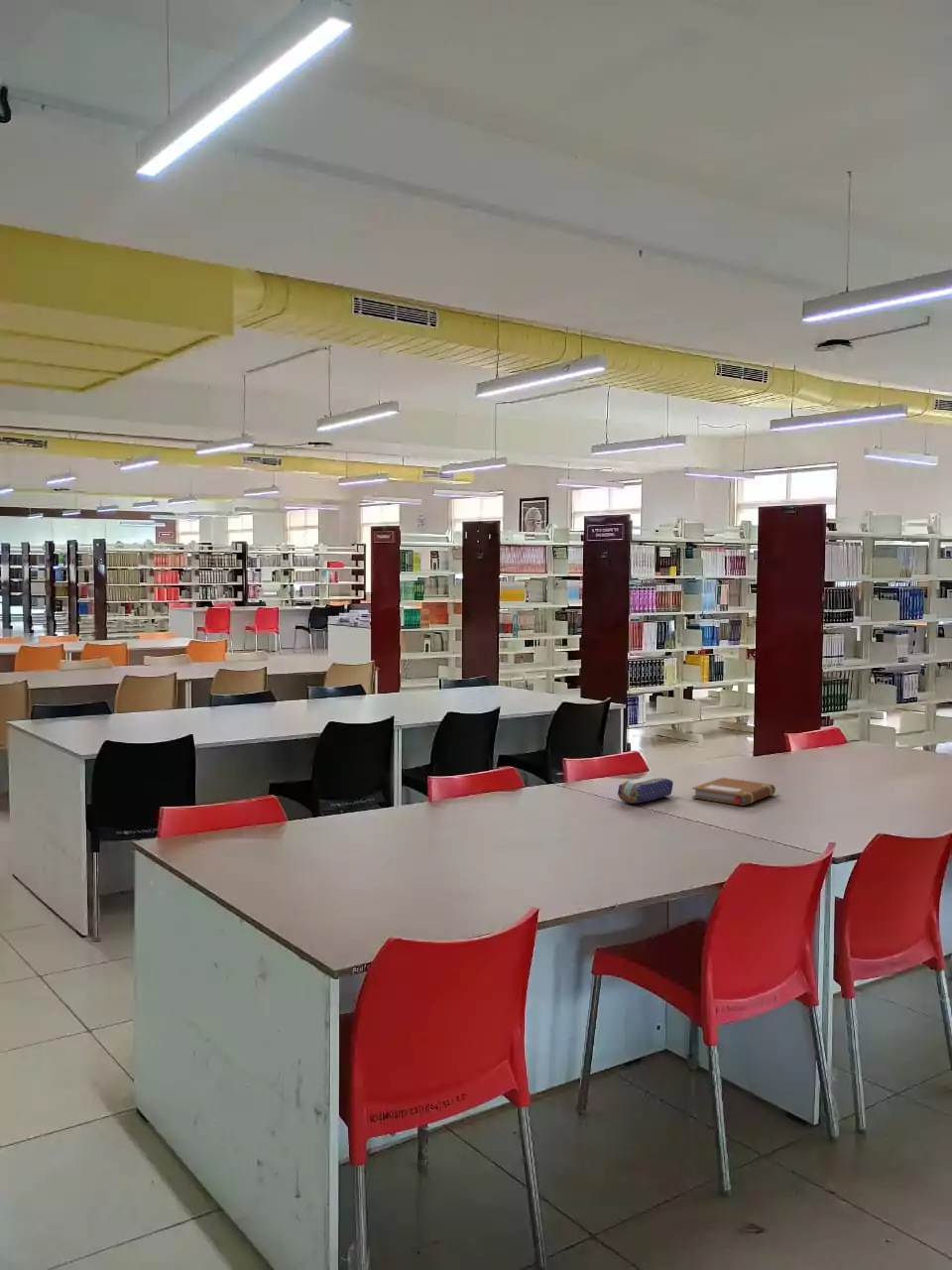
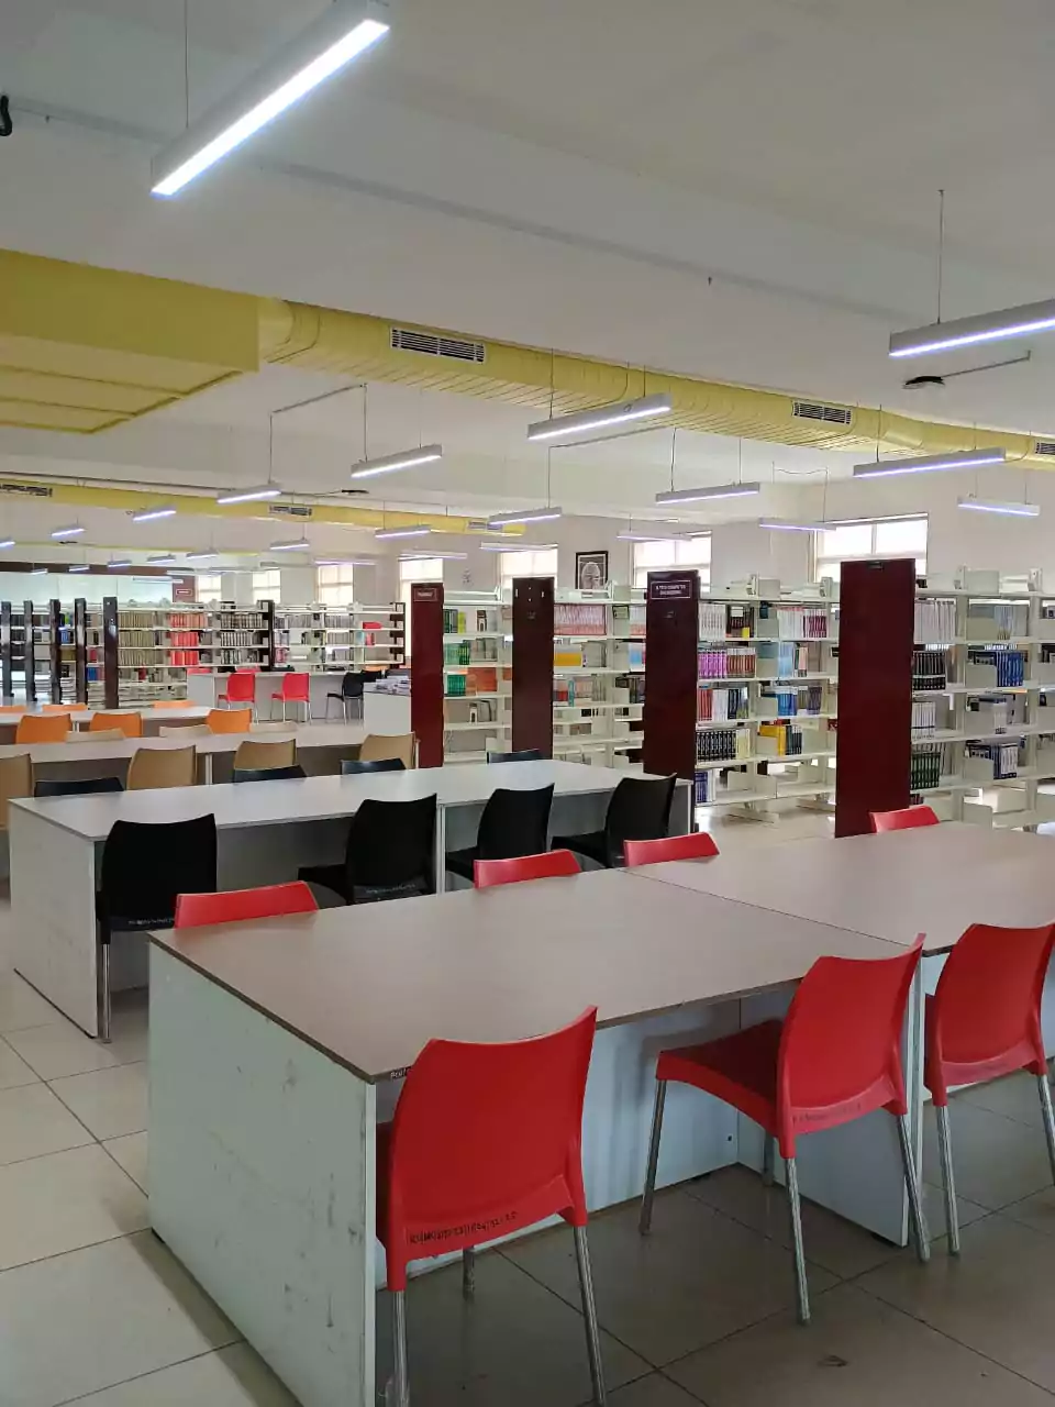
- pencil case (645, 789)
- notebook (733, 791)
